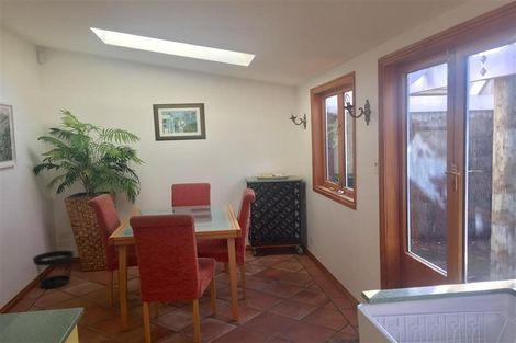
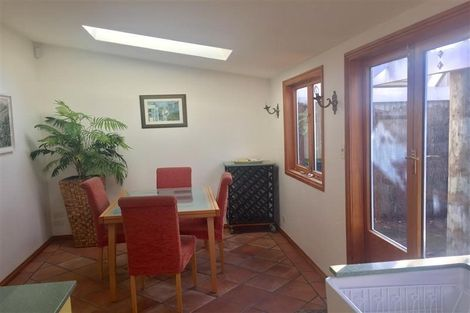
- wastebasket (55, 270)
